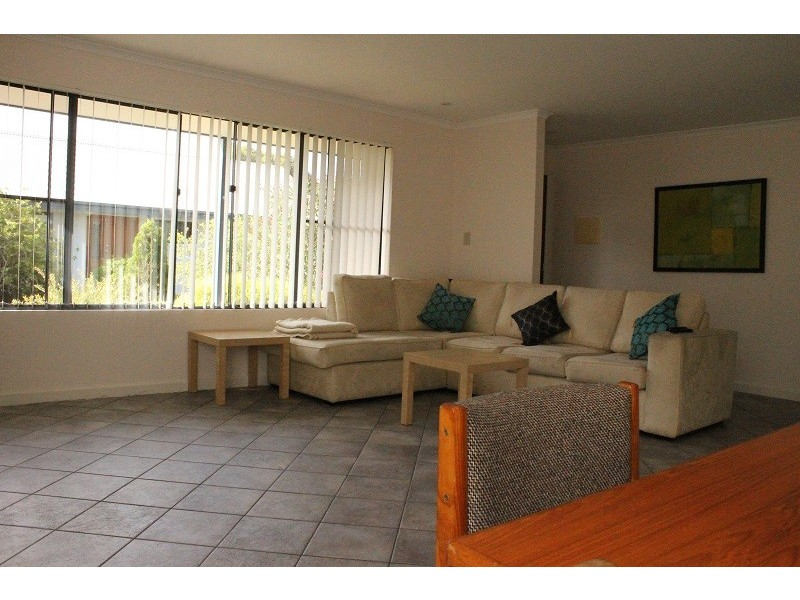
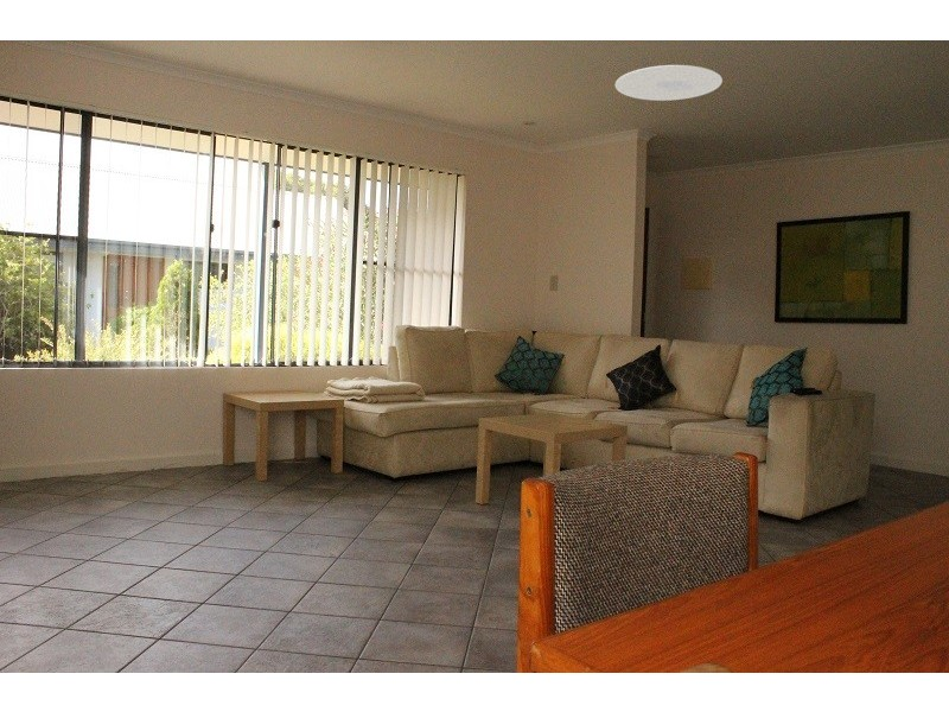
+ ceiling light (668, 78)
